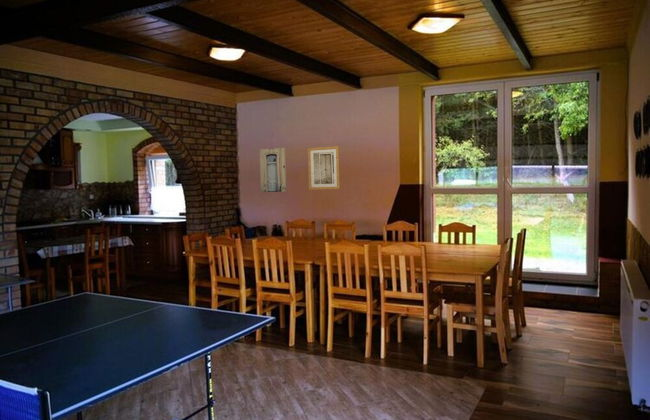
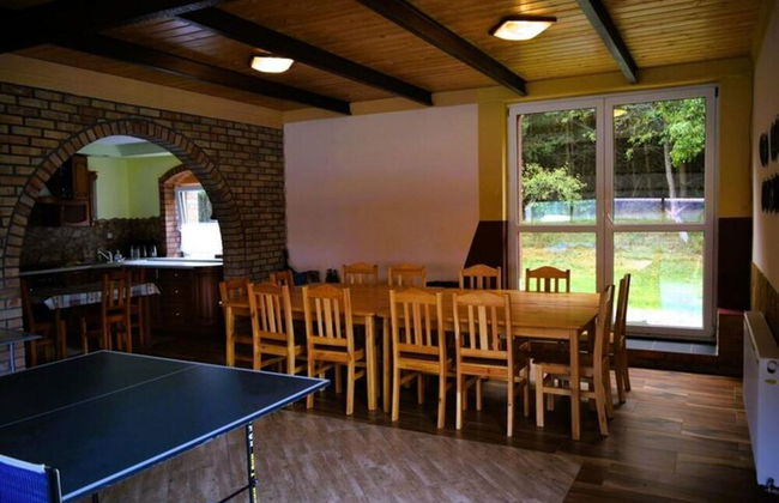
- wall art (323, 168)
- wall art (272, 170)
